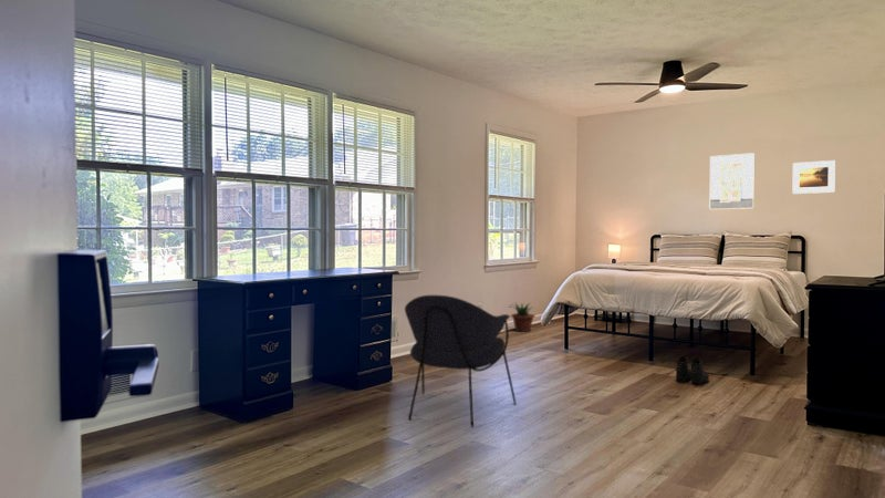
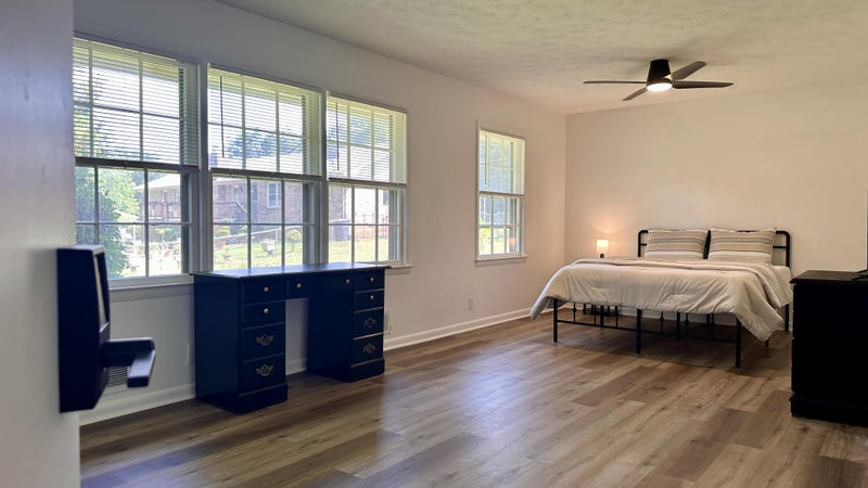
- boots (691, 367)
- potted plant (520, 317)
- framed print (813, 177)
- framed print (731, 181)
- chair (454, 350)
